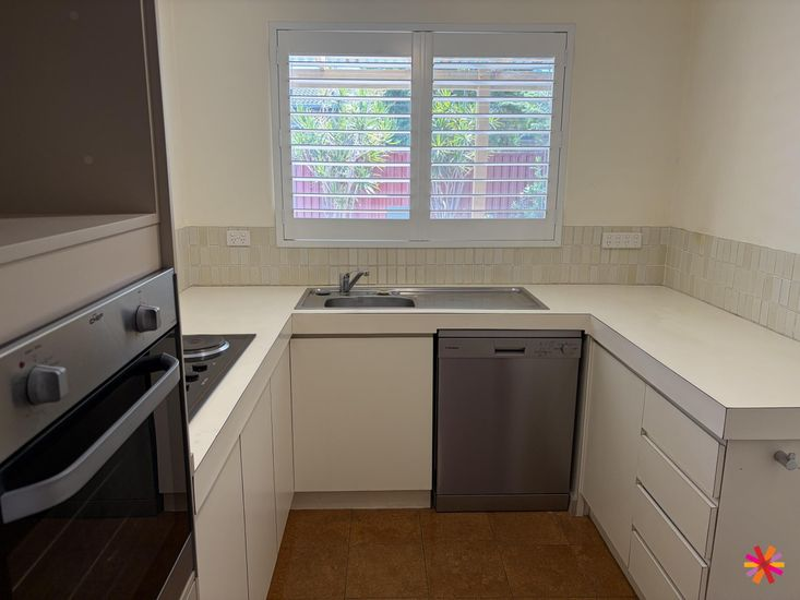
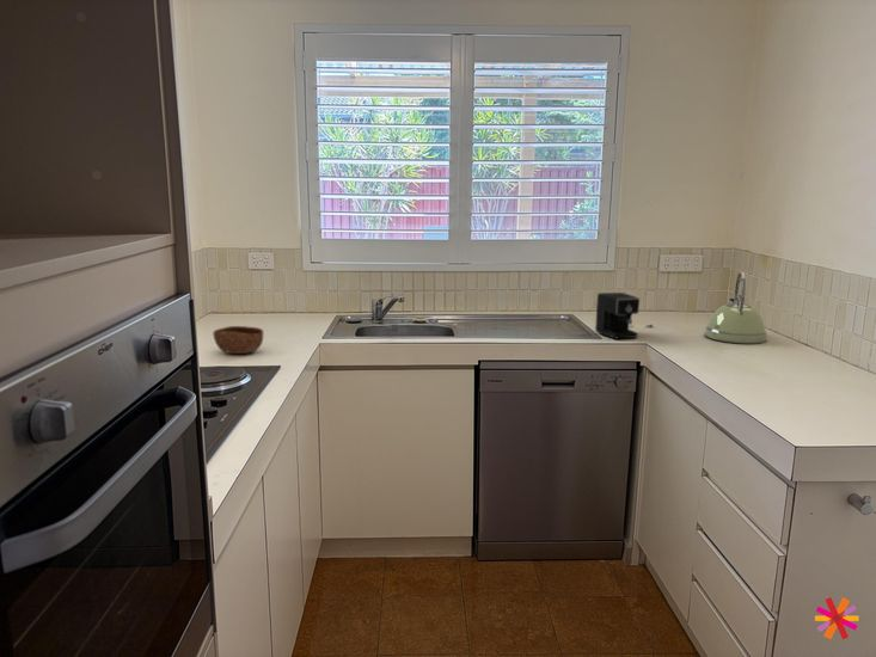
+ kettle (737, 303)
+ bowl (238, 339)
+ coffee maker (635, 313)
